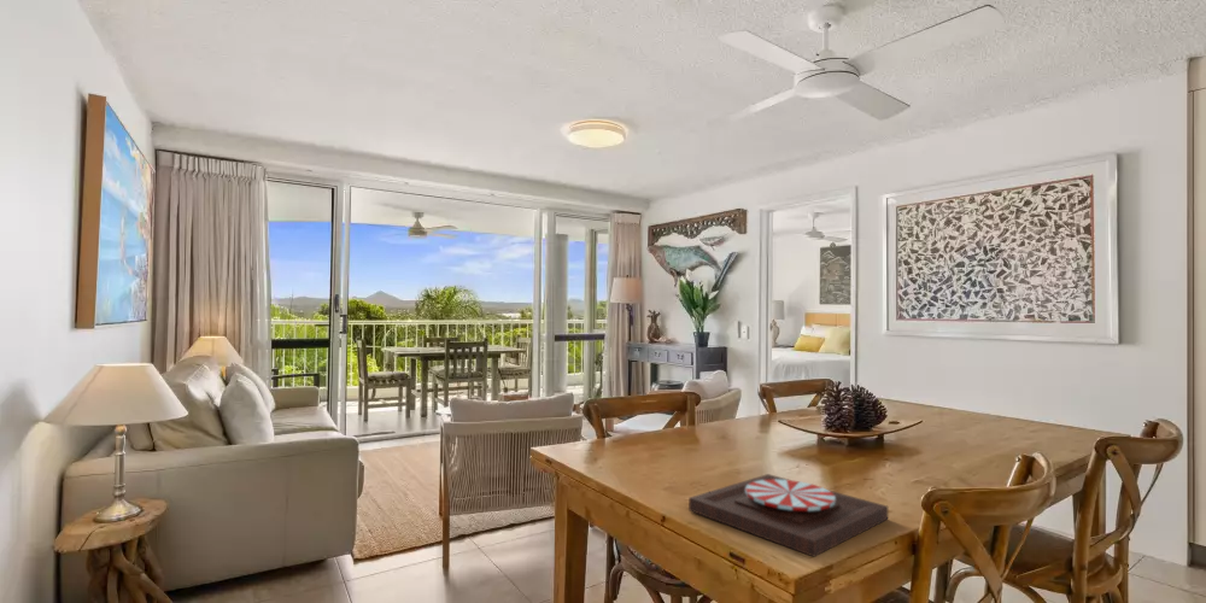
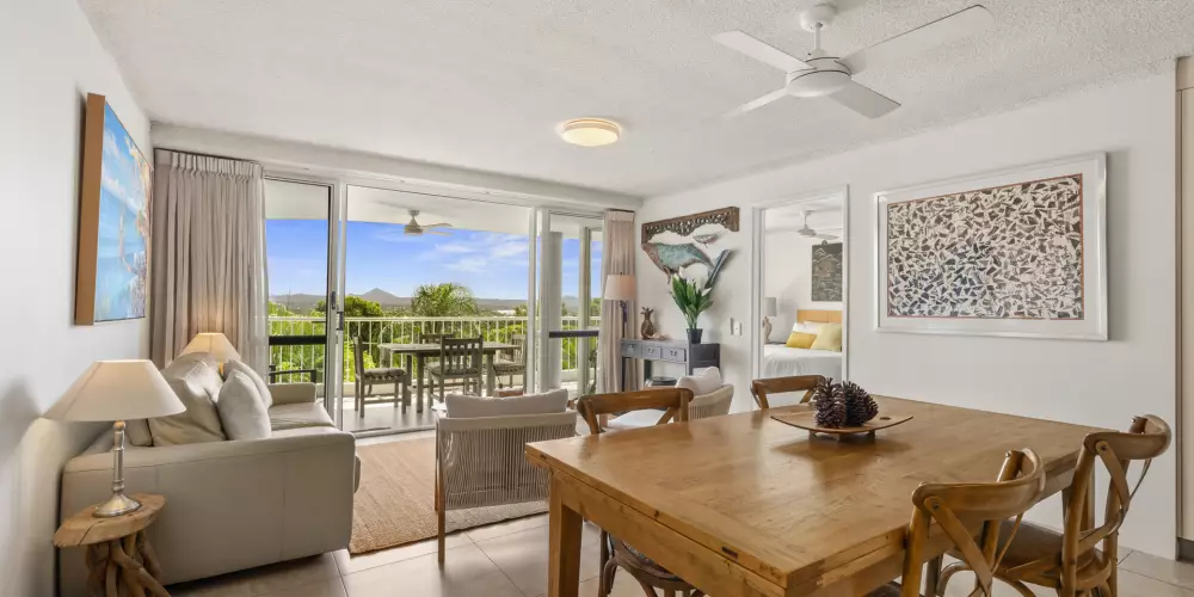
- plate (786, 503)
